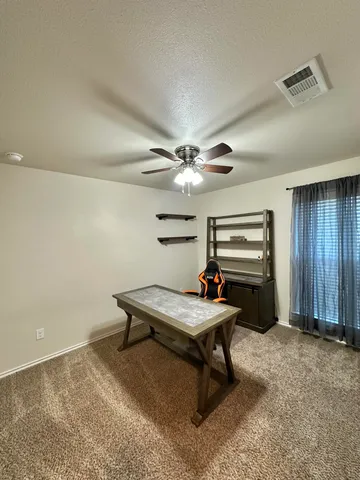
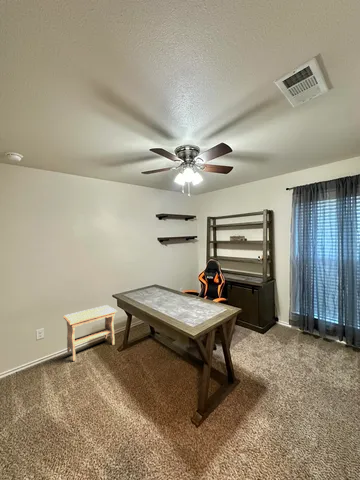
+ footstool (91, 333)
